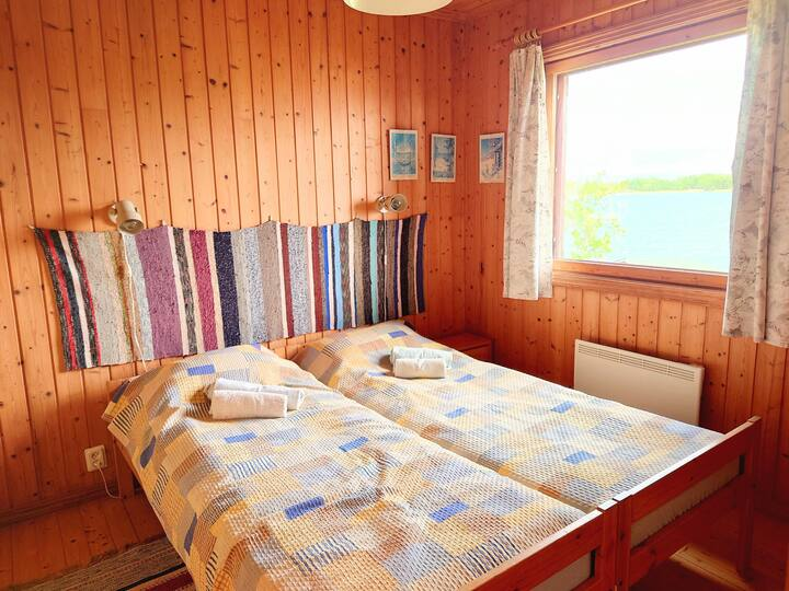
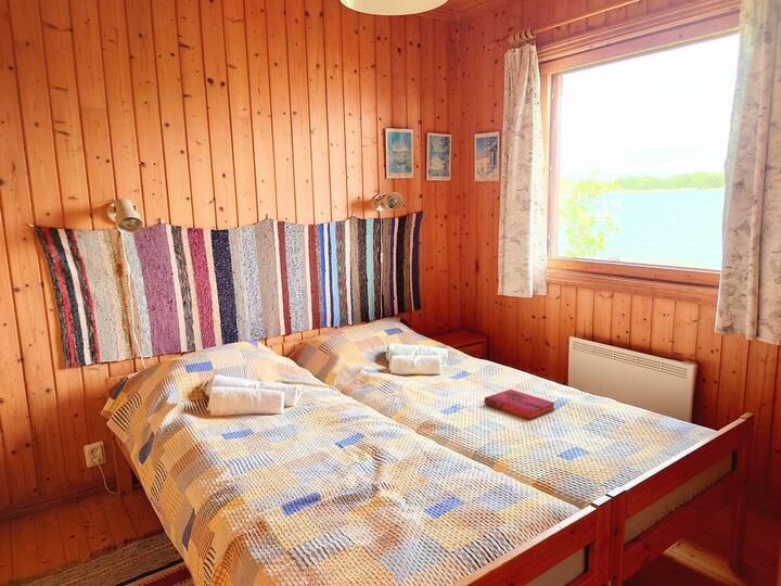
+ hardback book (518, 403)
